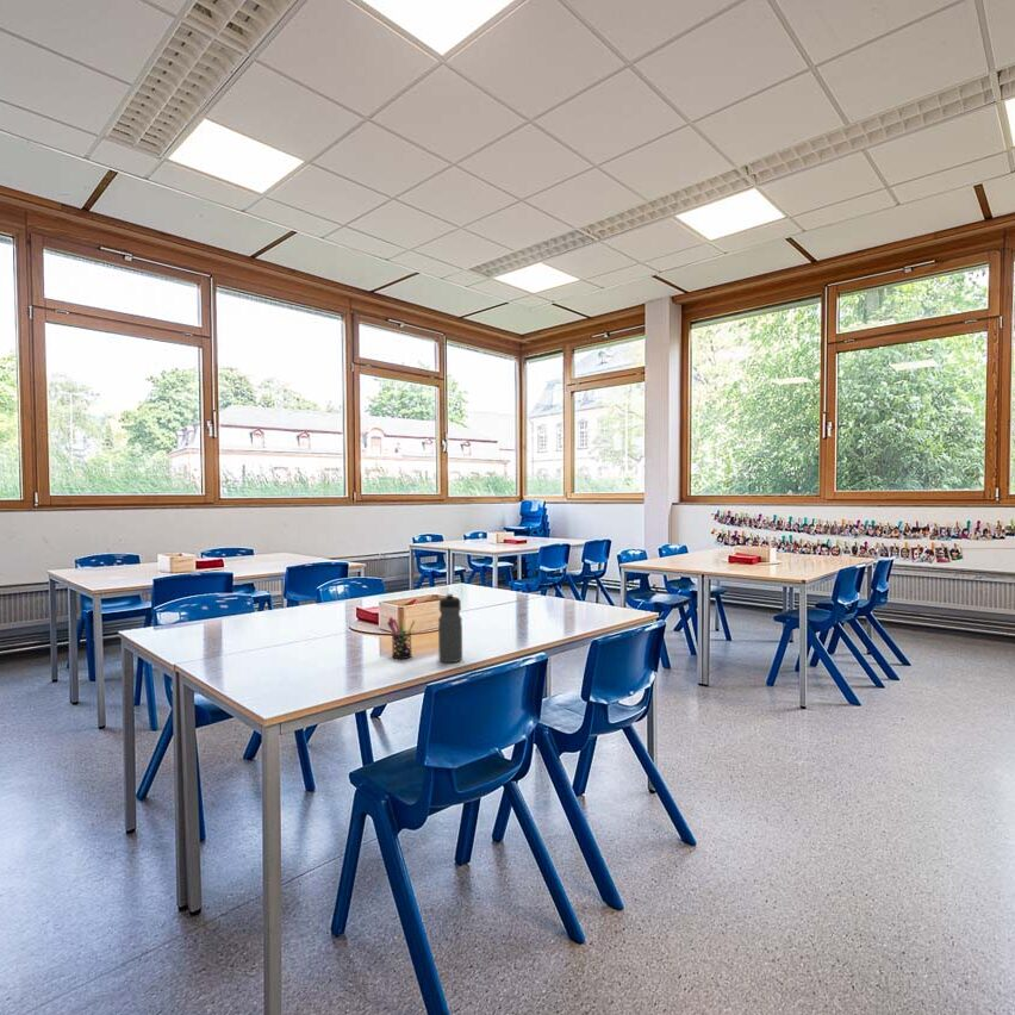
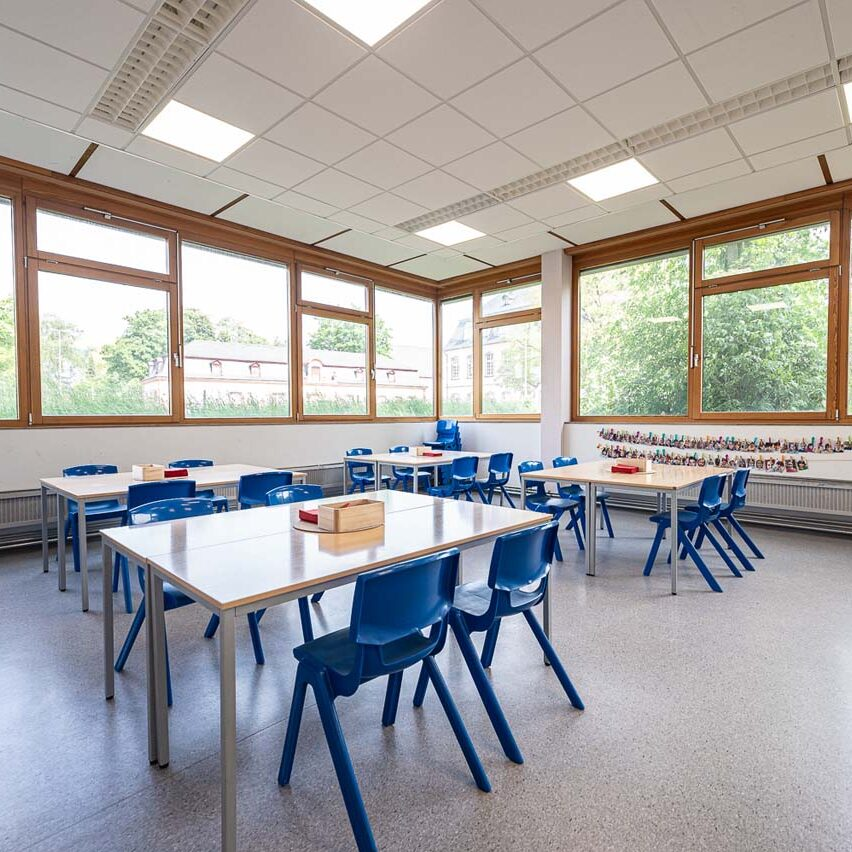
- water bottle (450, 627)
- pen holder (400, 636)
